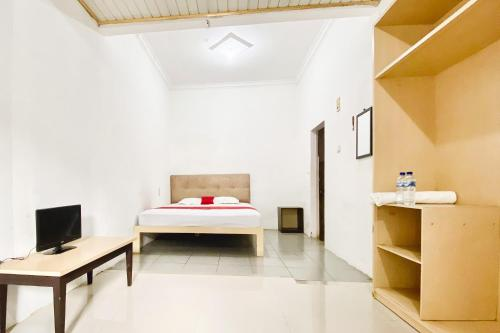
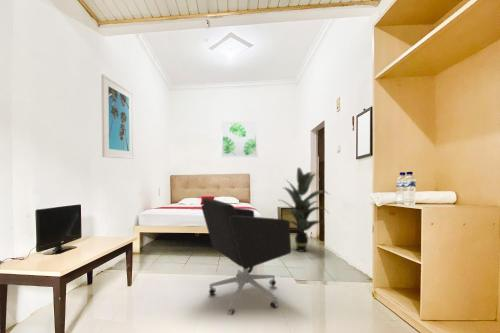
+ office chair (246, 246)
+ indoor plant (302, 208)
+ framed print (119, 121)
+ wall art (239, 139)
